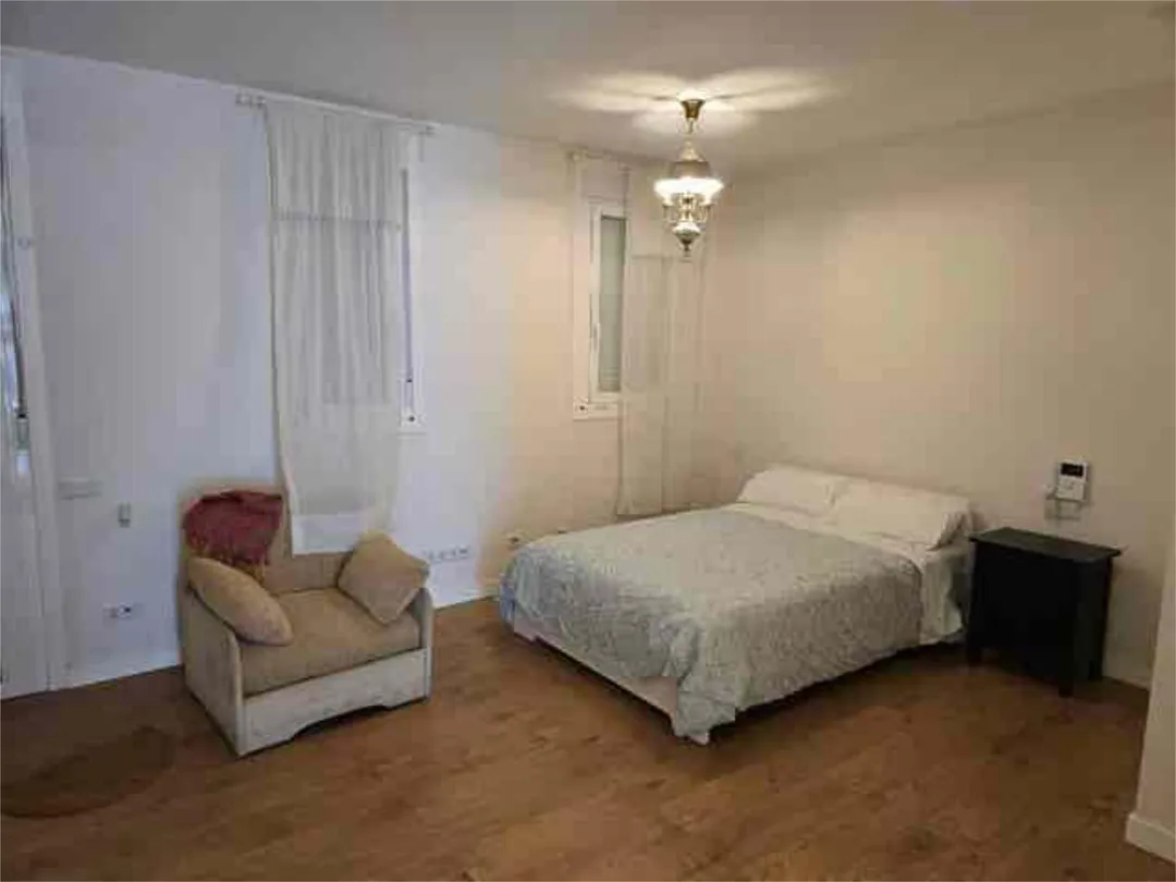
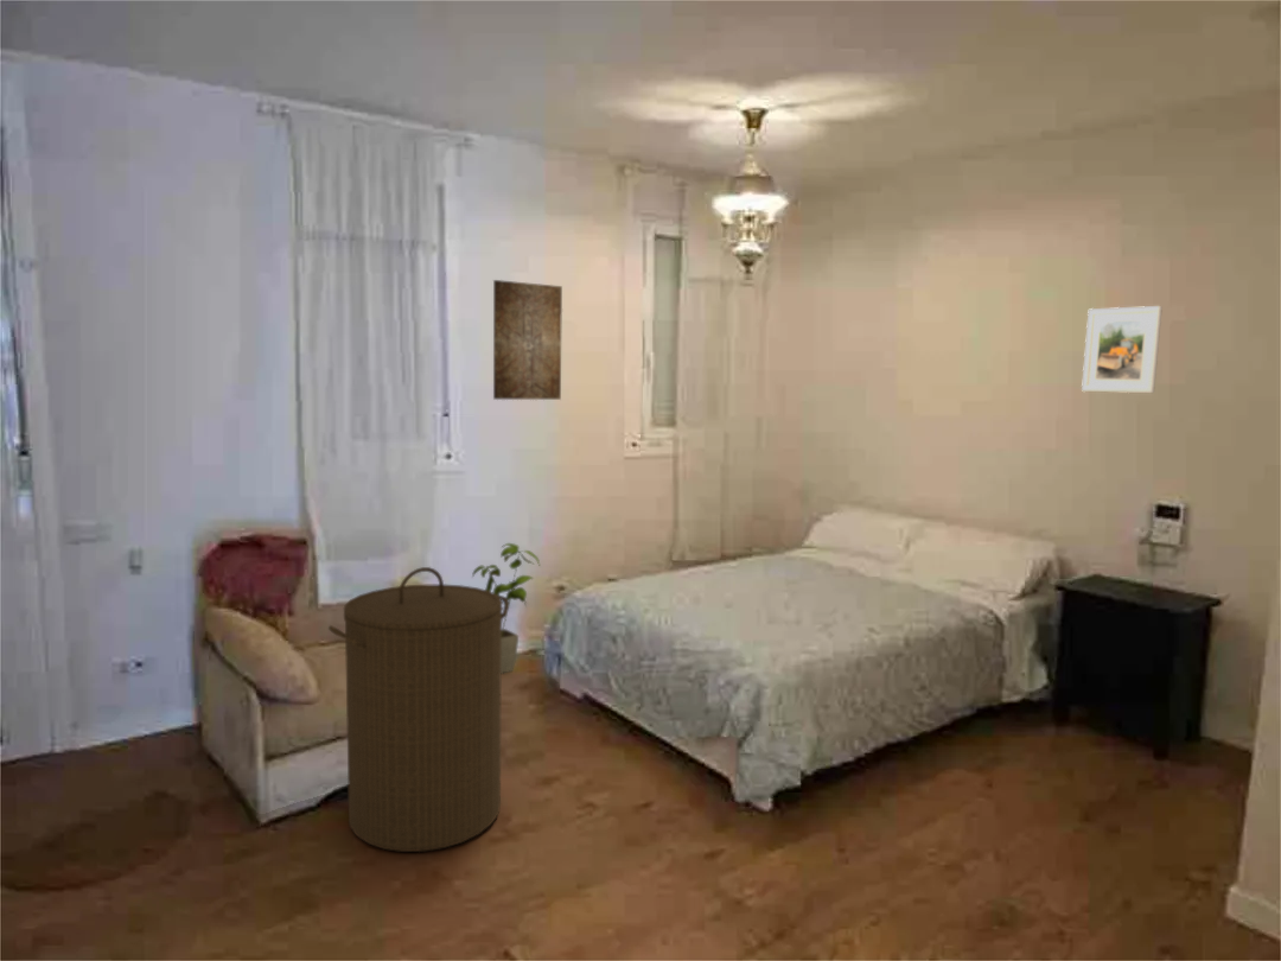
+ wall art (528, 342)
+ house plant (509, 604)
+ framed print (1120, 350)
+ laundry hamper (425, 692)
